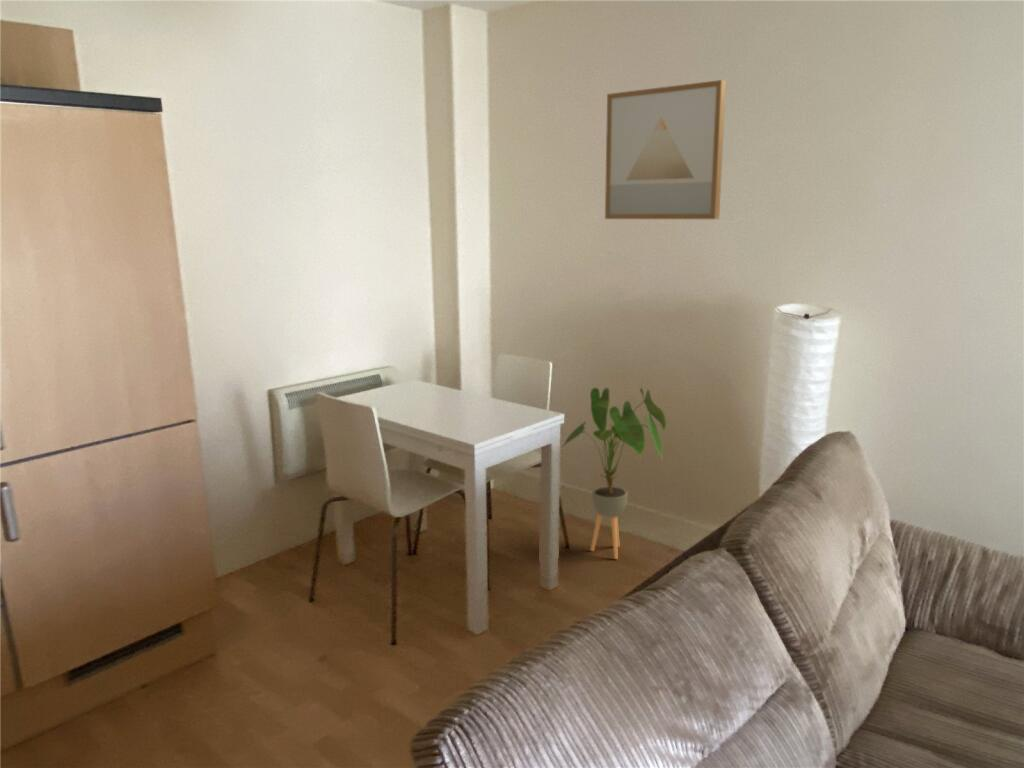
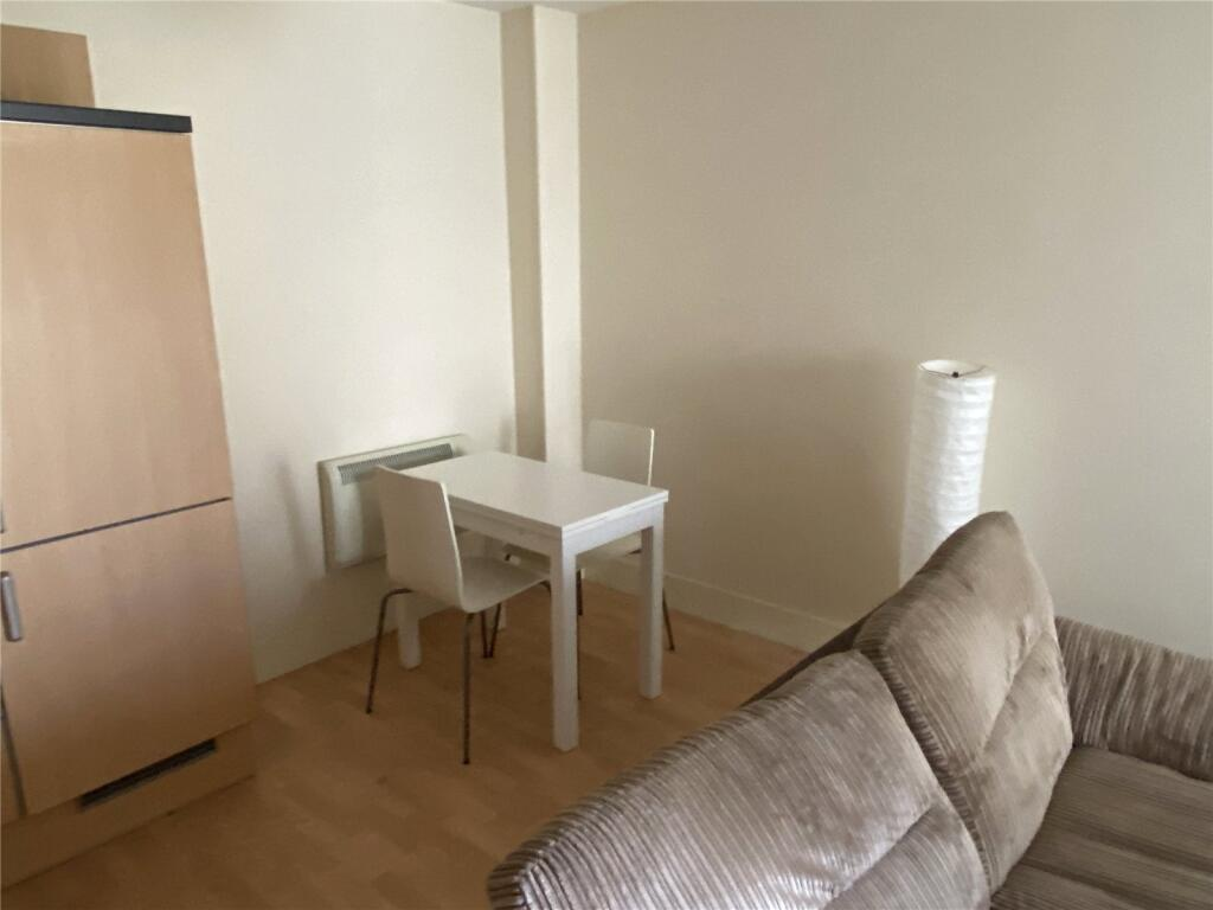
- wall art (661, 154)
- house plant (617, 471)
